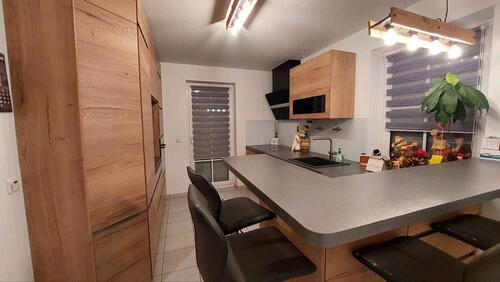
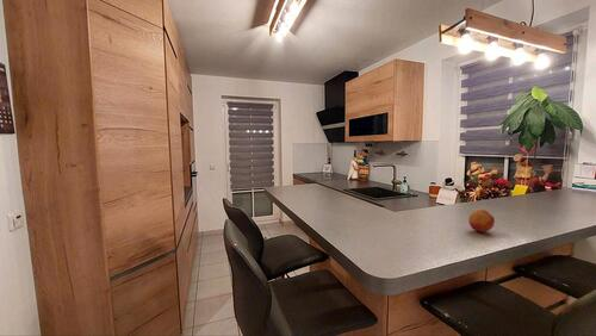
+ fruit (480, 220)
